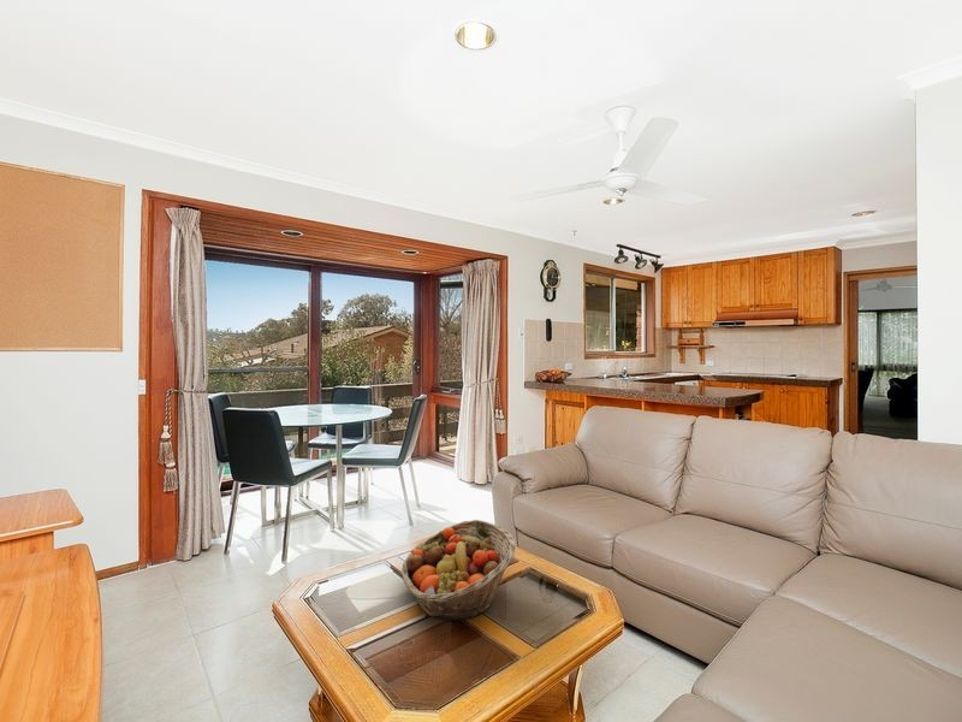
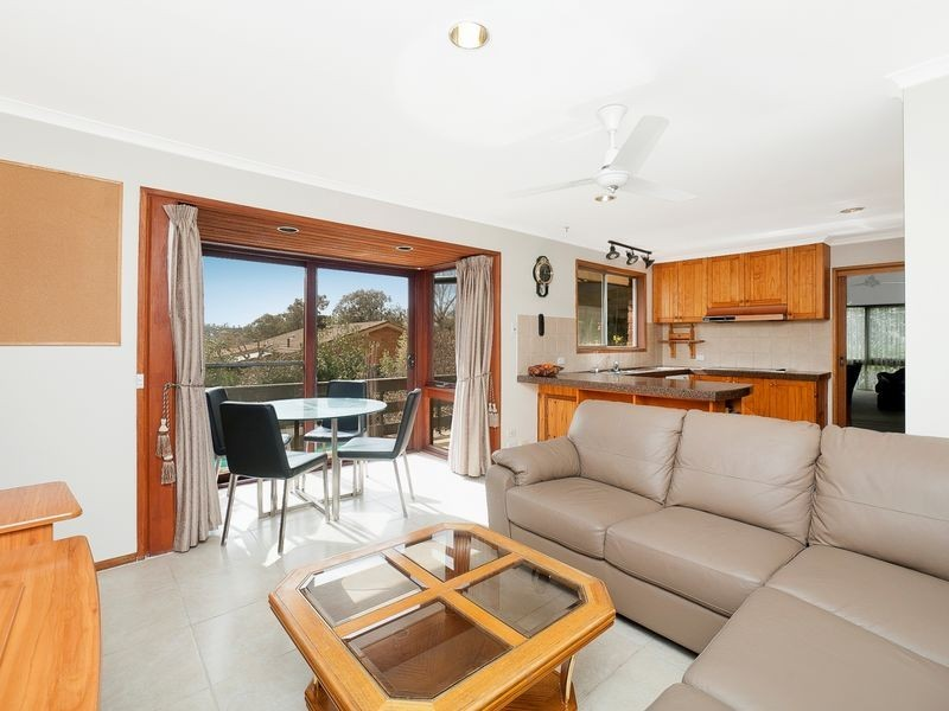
- fruit basket (458, 566)
